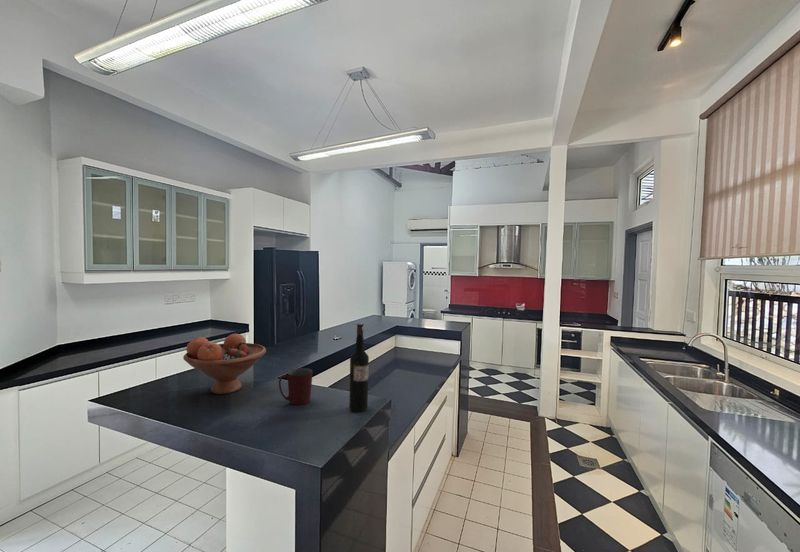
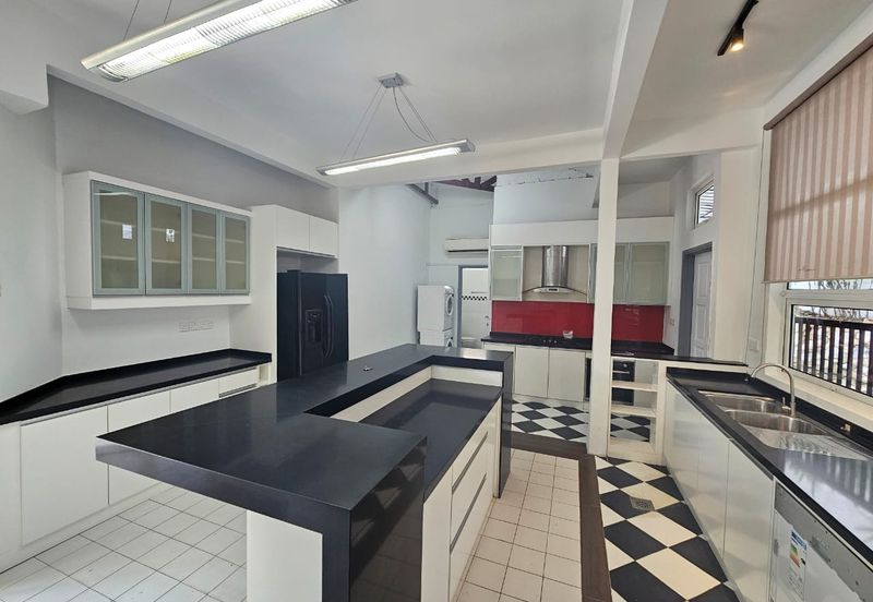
- mug (295, 387)
- wine bottle (359, 366)
- fruit bowl (226, 363)
